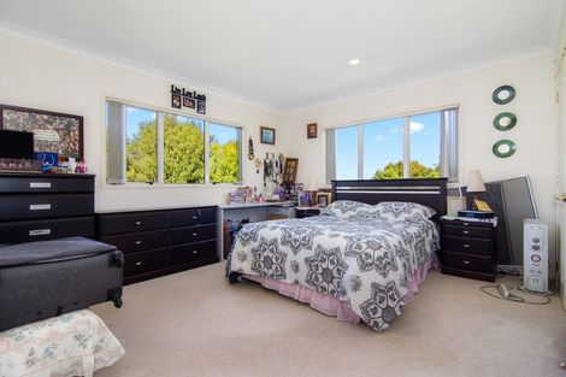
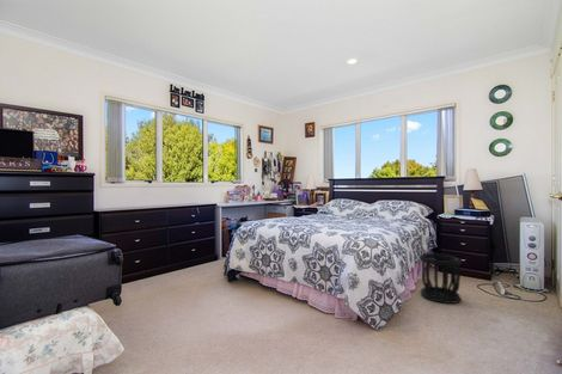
+ wastebasket (436, 276)
